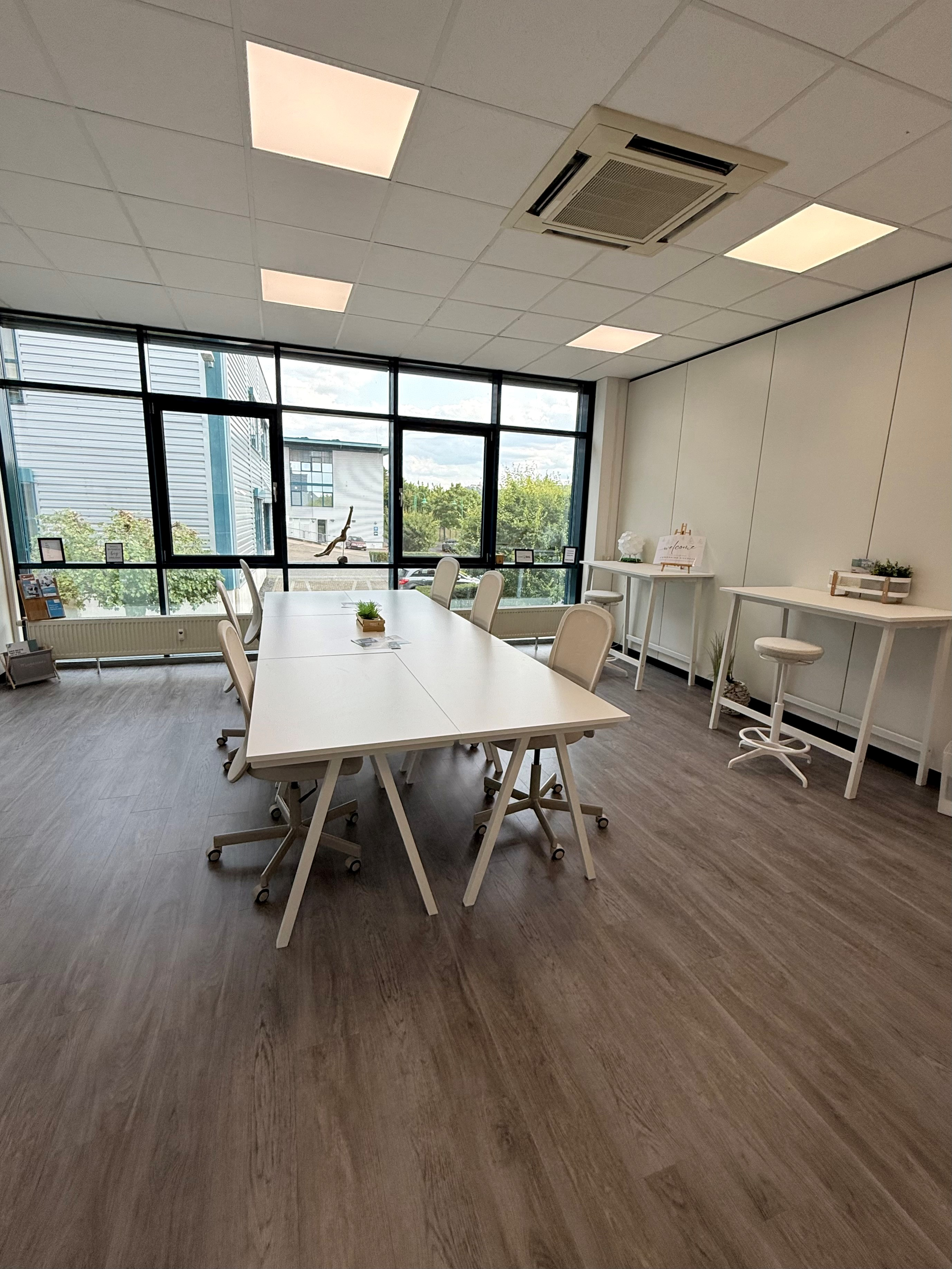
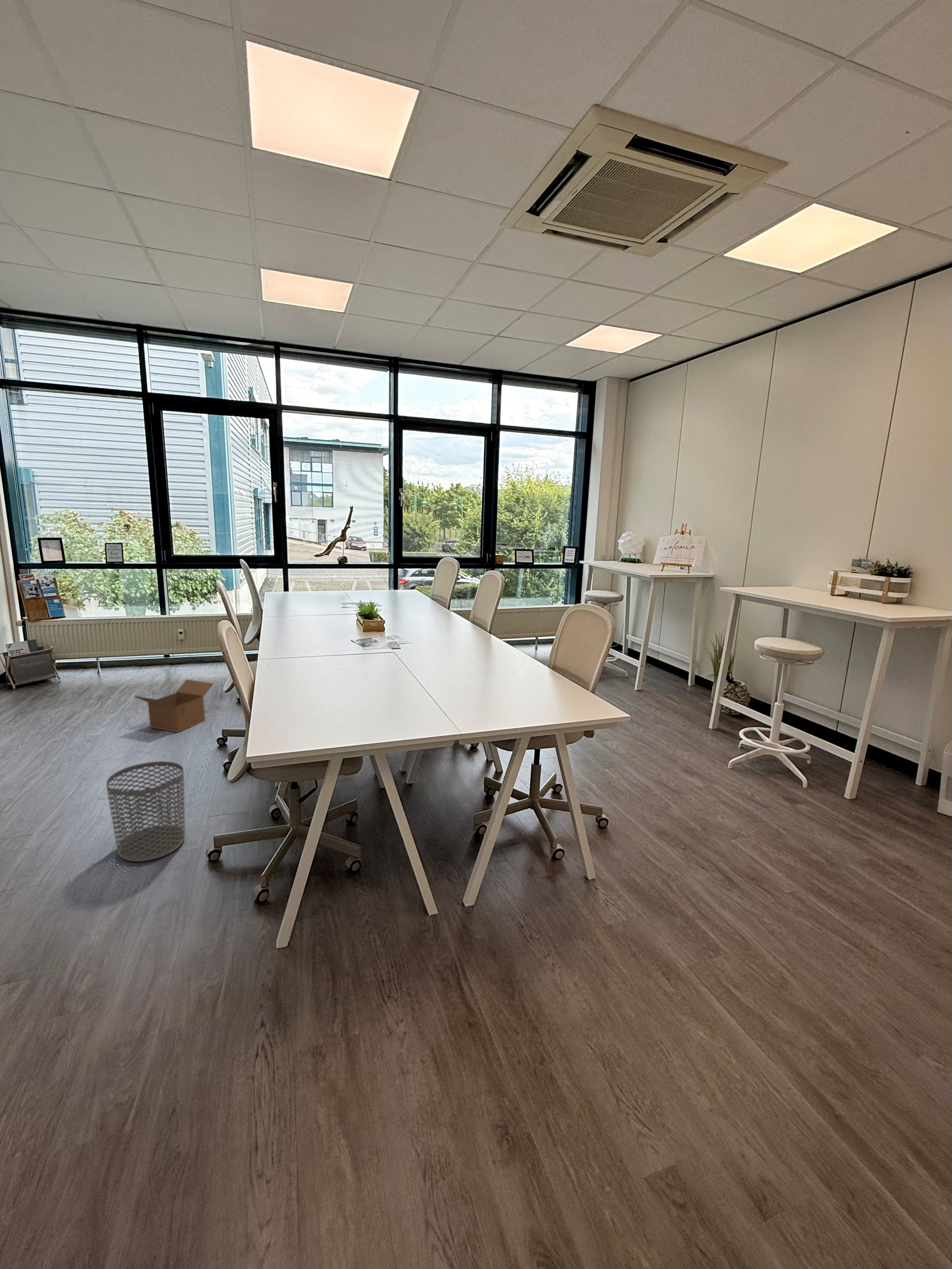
+ waste bin (149, 811)
+ box (177, 707)
